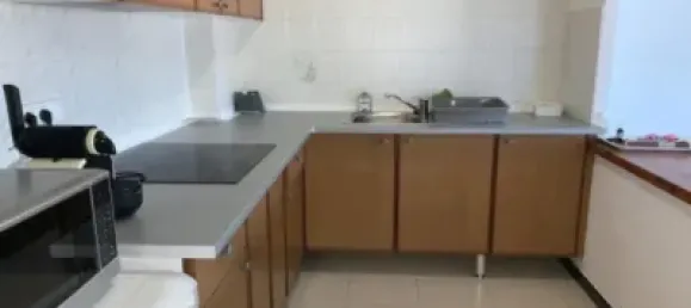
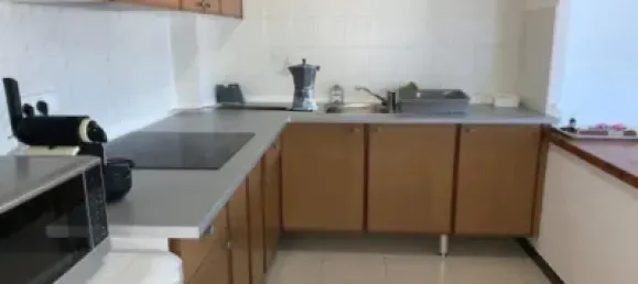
+ coffee maker (304, 83)
